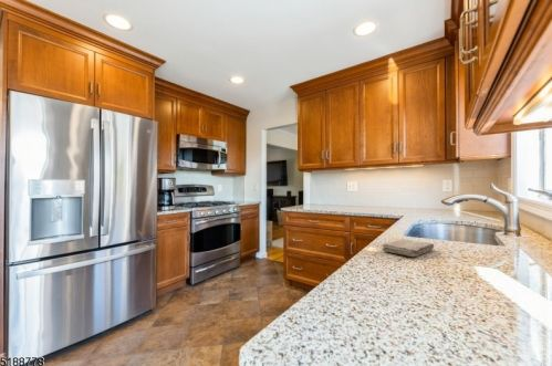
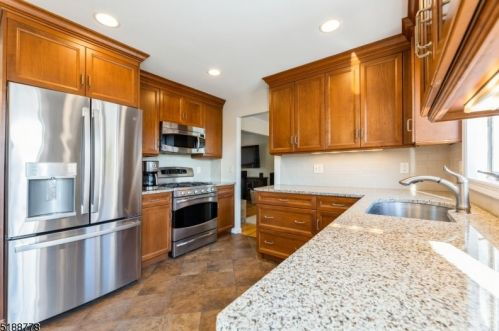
- washcloth (407, 245)
